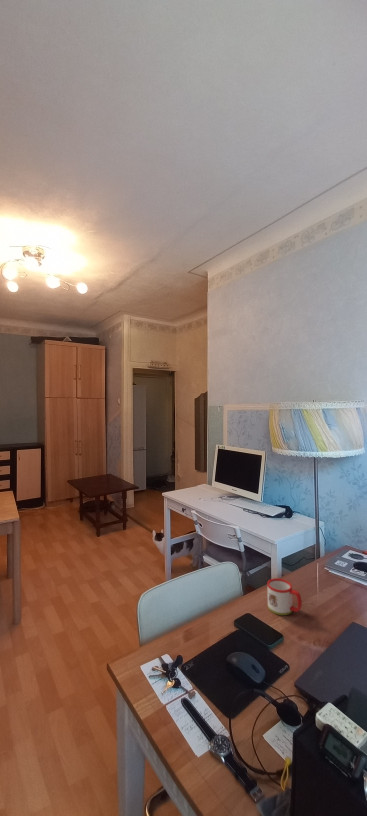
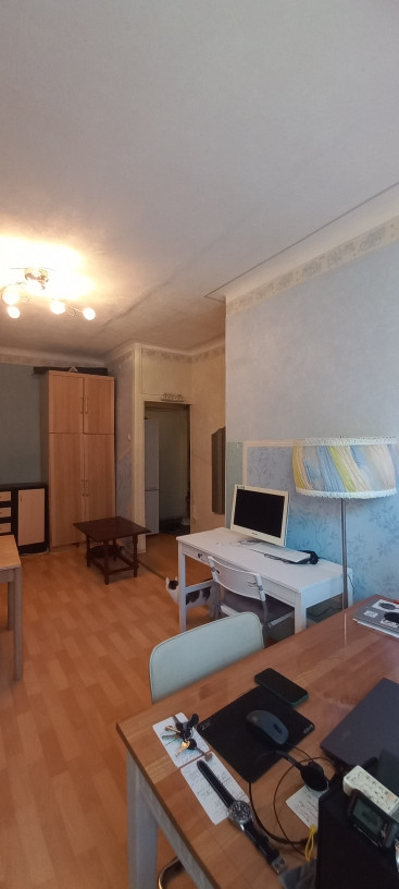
- mug (284, 597)
